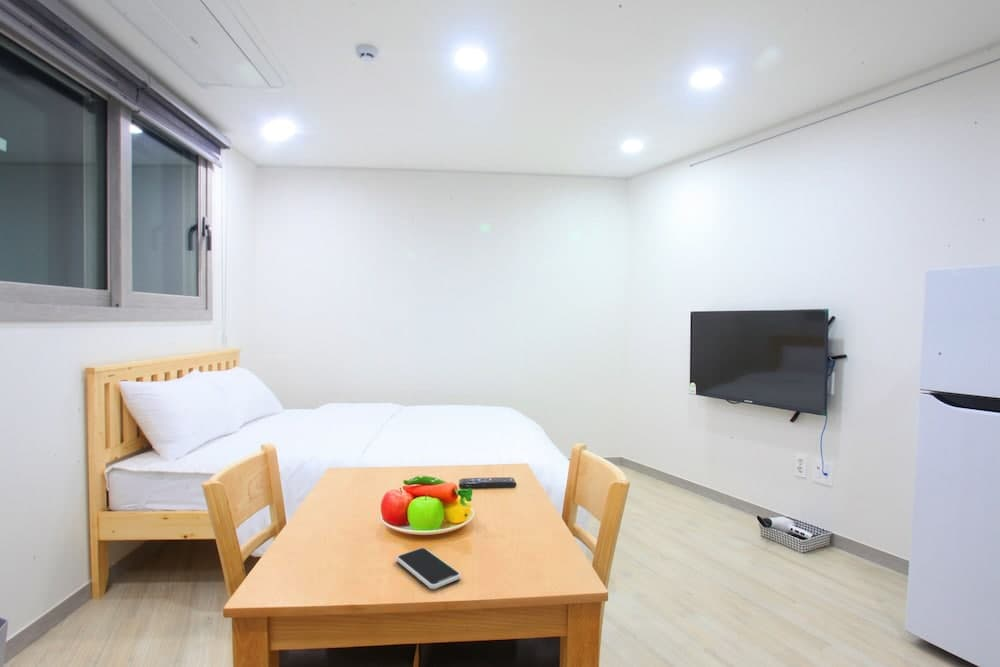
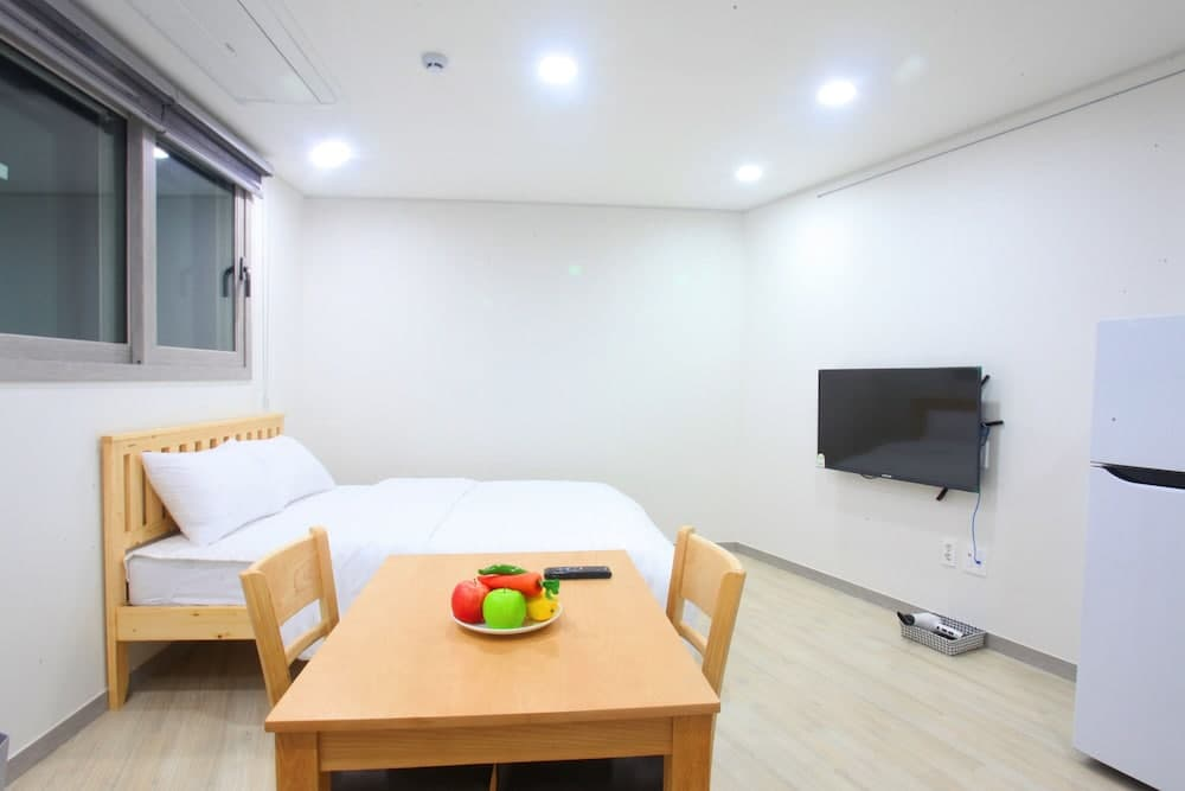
- smartphone (427, 566)
